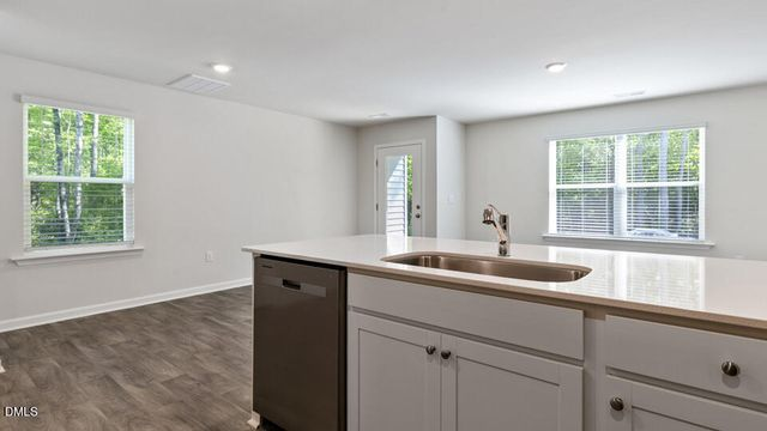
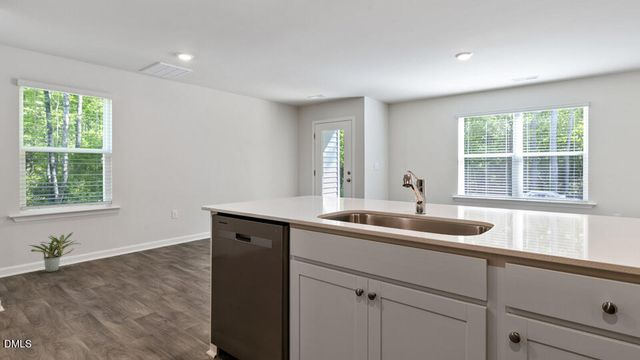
+ potted plant (57, 252)
